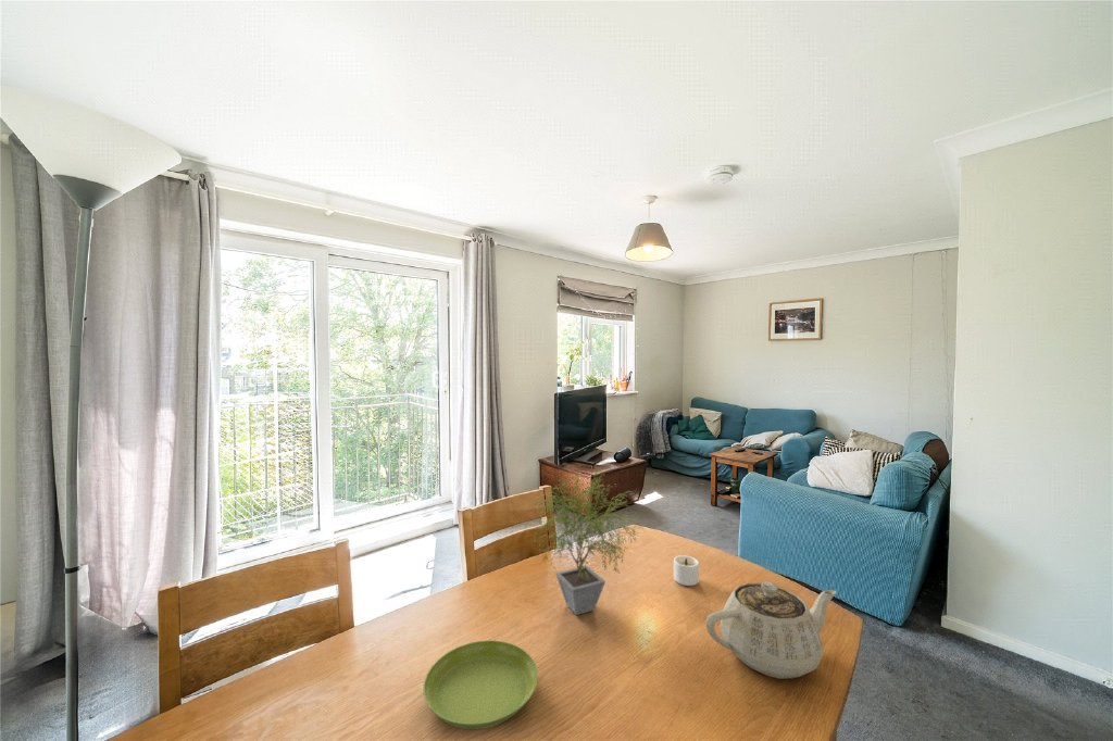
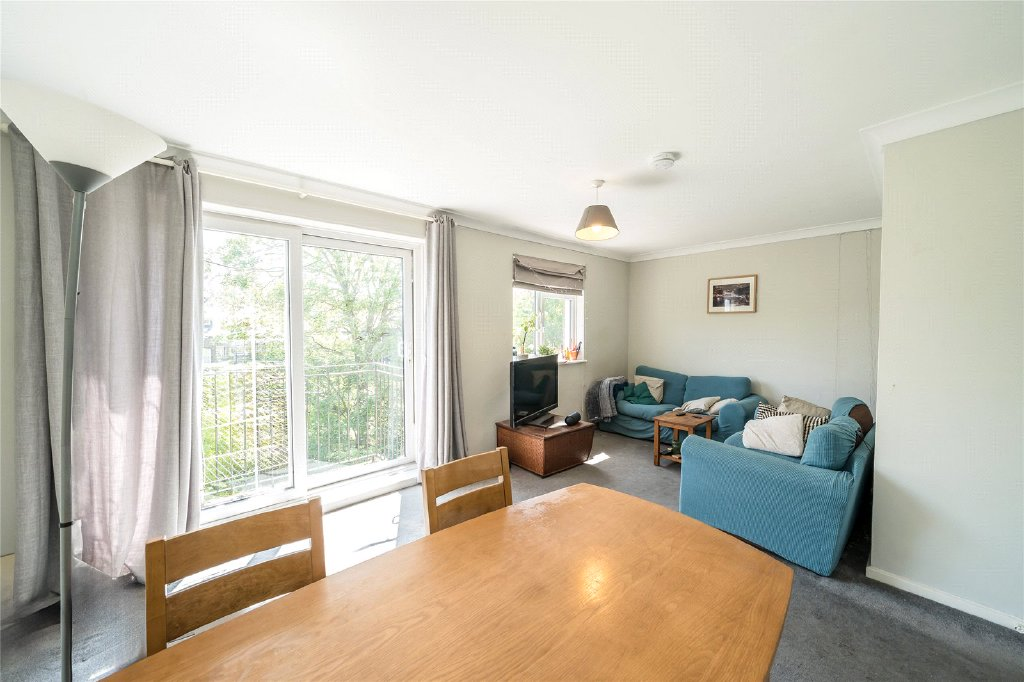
- potted plant (580, 532)
- saucer (482, 685)
- teapot (773, 619)
- candle (683, 566)
